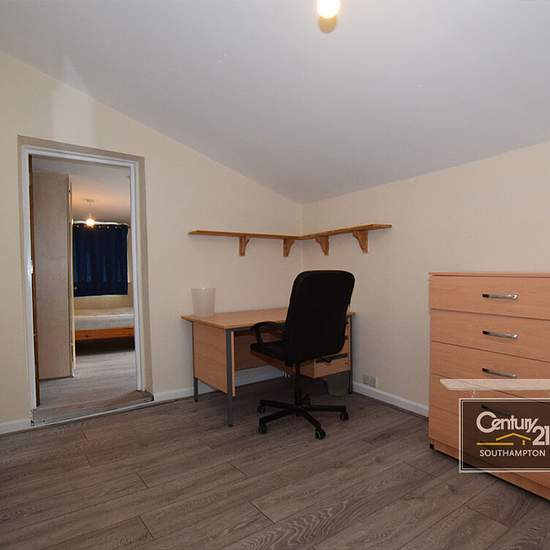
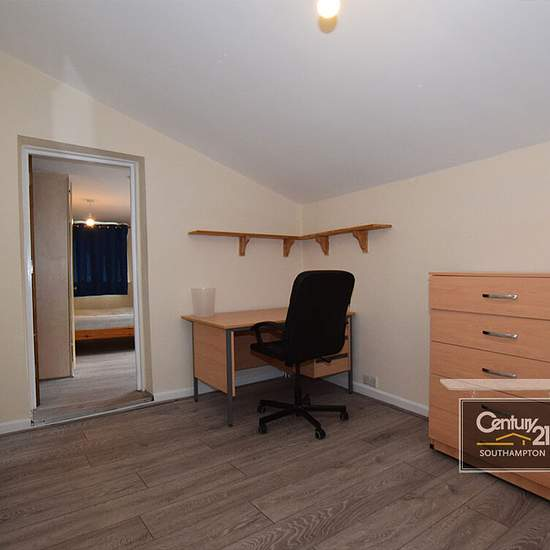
- waste basket (337, 376)
